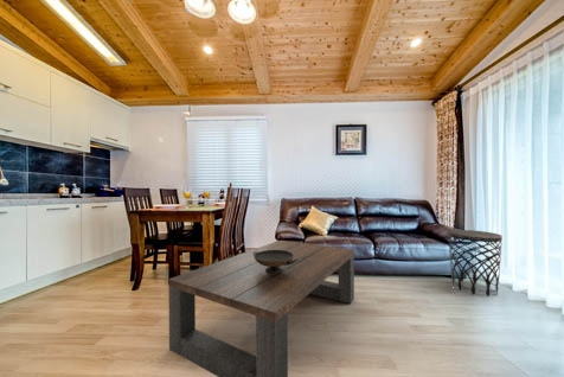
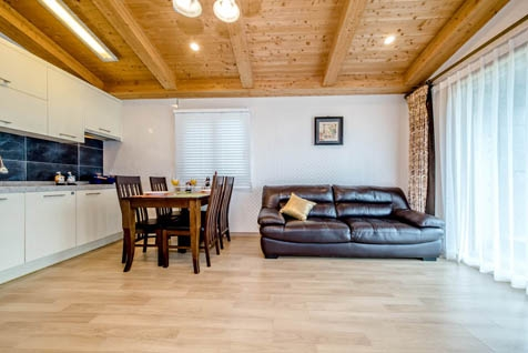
- coffee table (278, 290)
- decorative bowl (274, 262)
- side table (472, 258)
